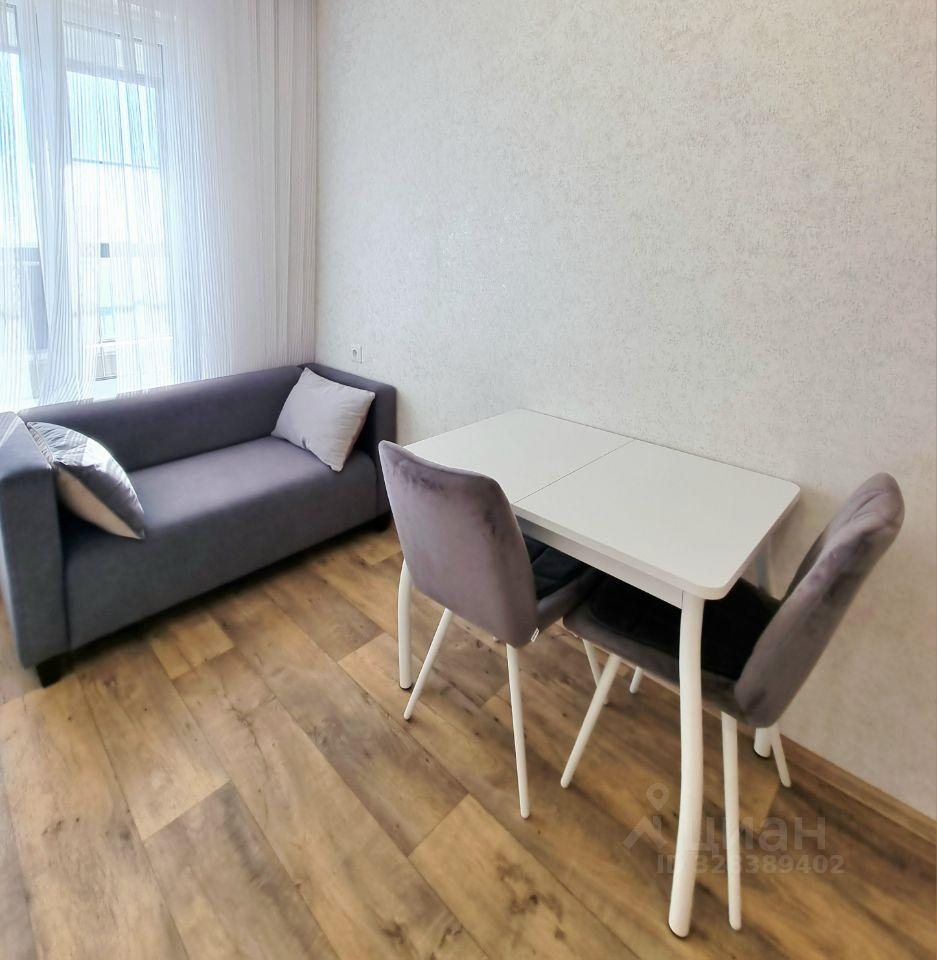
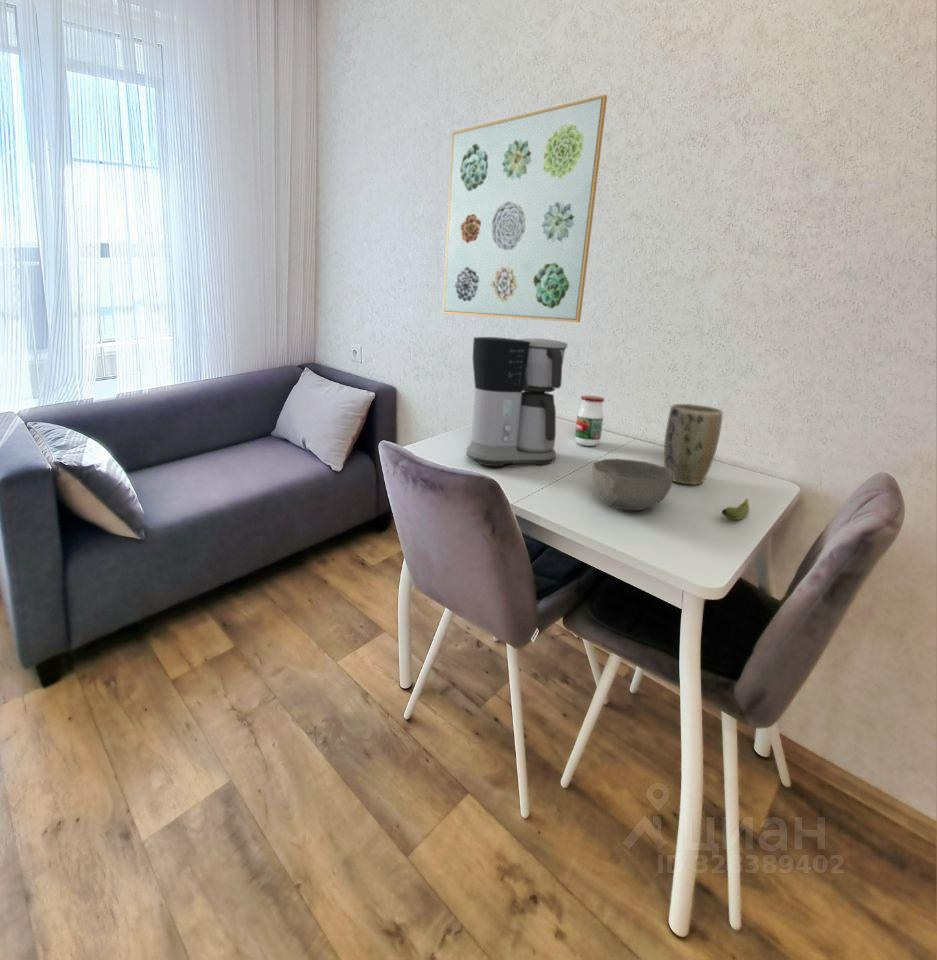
+ bowl (629, 488)
+ coffee maker (519, 401)
+ wall art (512, 221)
+ jar (589, 420)
+ plant pot (690, 444)
+ banana (736, 511)
